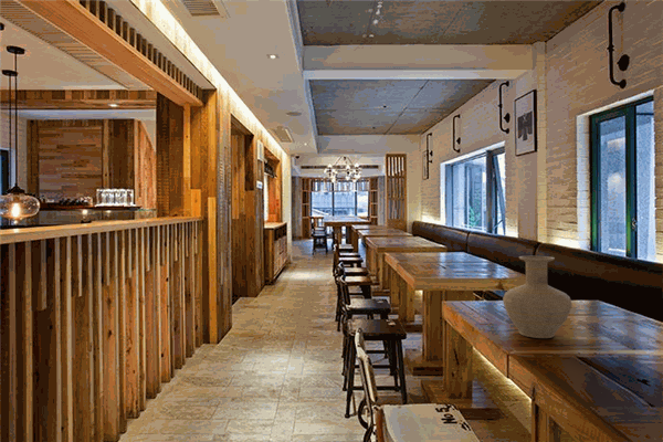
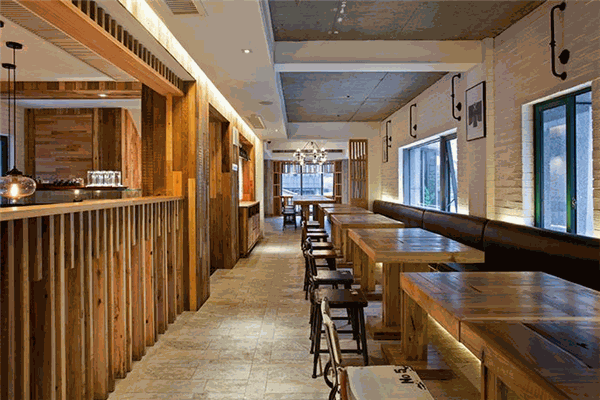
- vase (536, 295)
